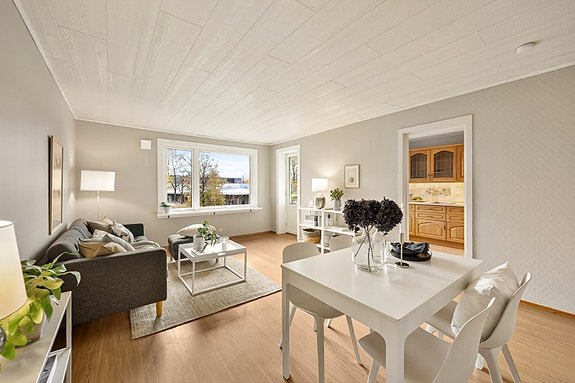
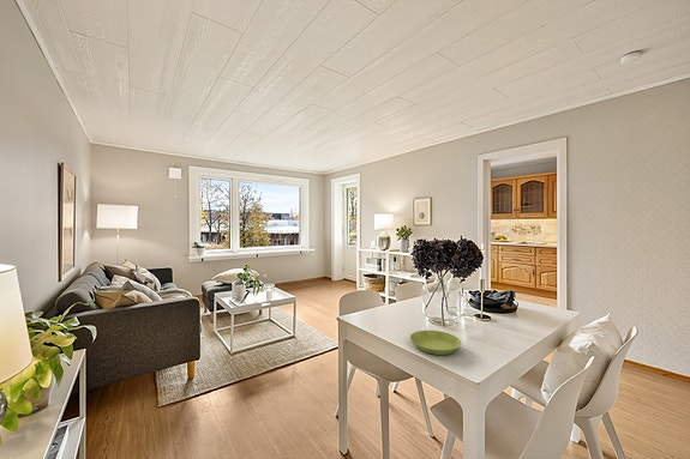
+ saucer (434, 343)
